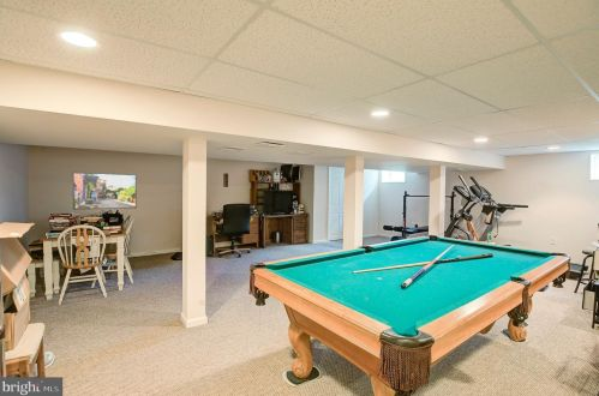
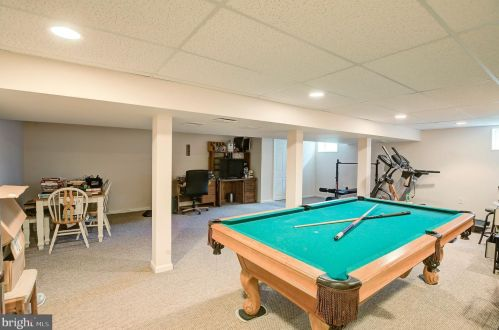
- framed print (106, 191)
